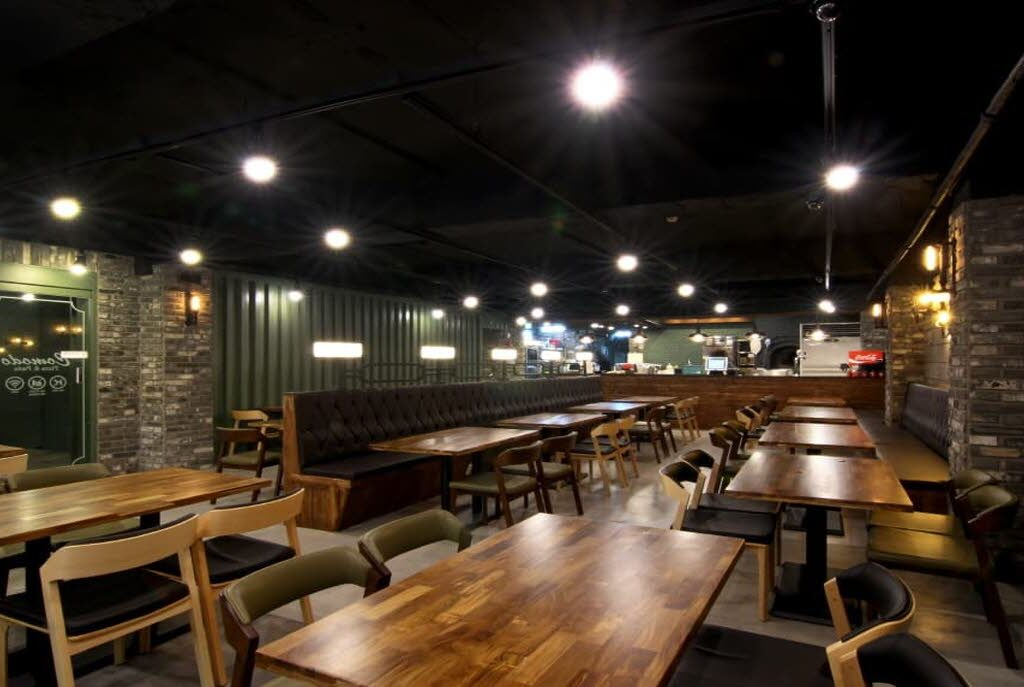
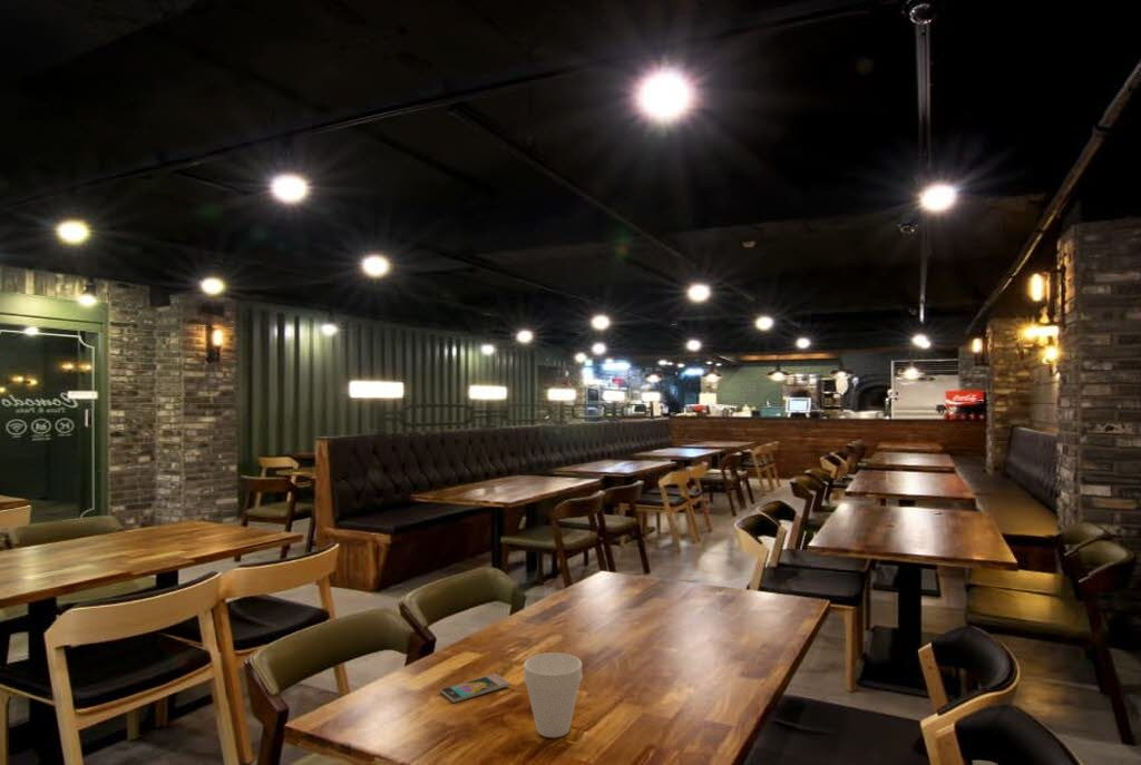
+ smartphone (475, 687)
+ cup (553, 696)
